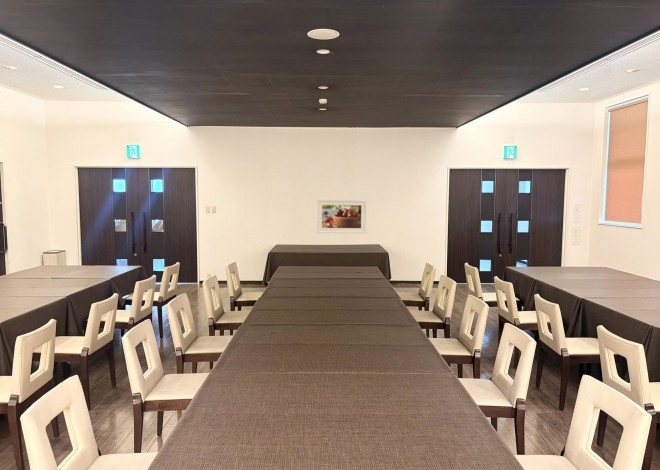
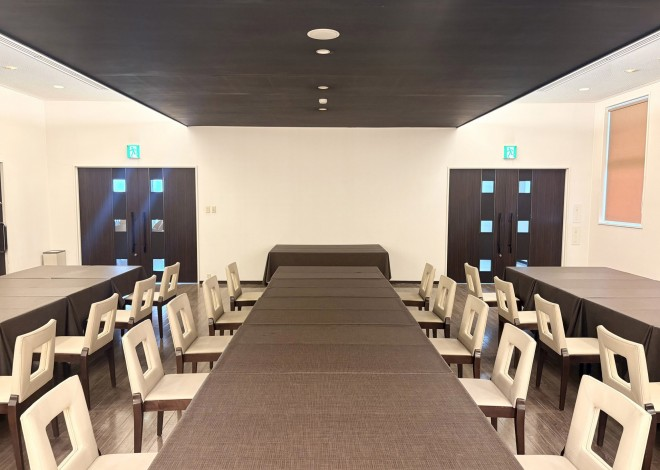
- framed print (341, 216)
